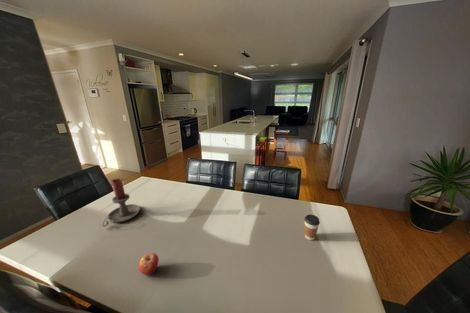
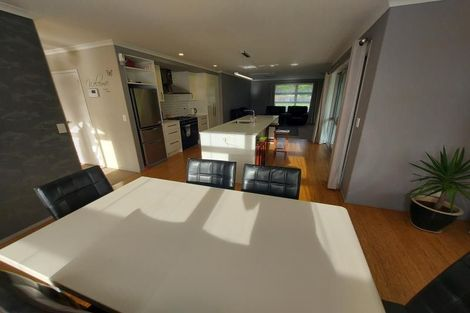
- apple (149, 263)
- candle holder (117, 200)
- coffee cup (310, 227)
